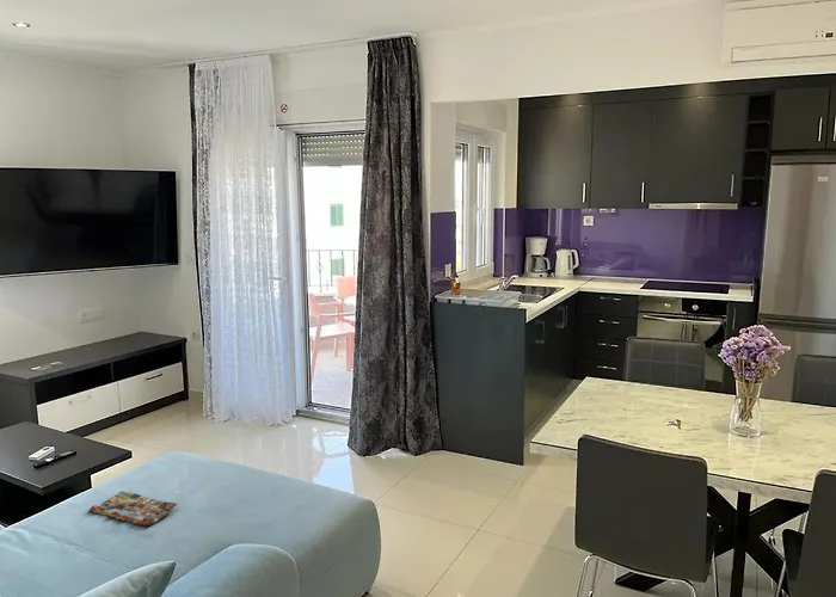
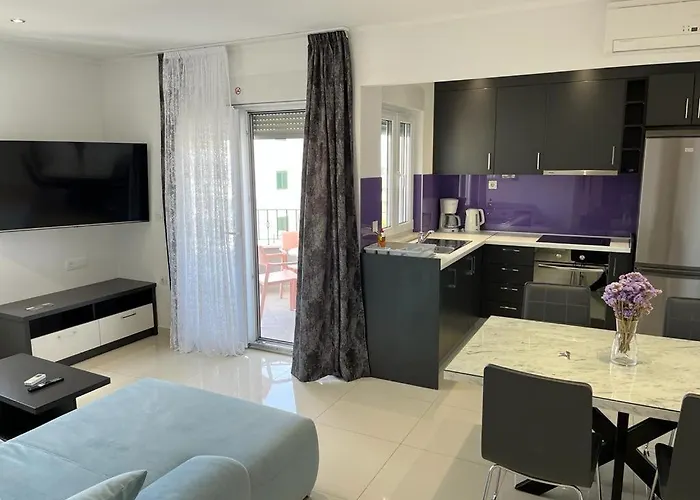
- magazine (131, 507)
